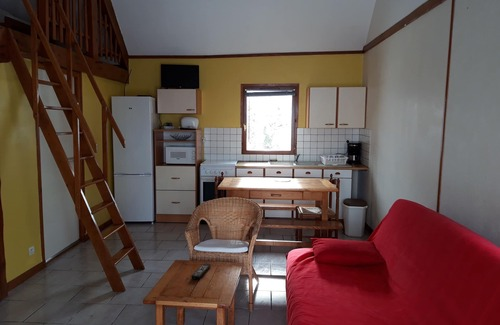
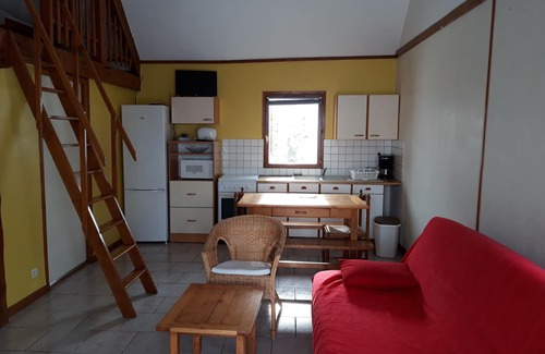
- remote control (201, 270)
